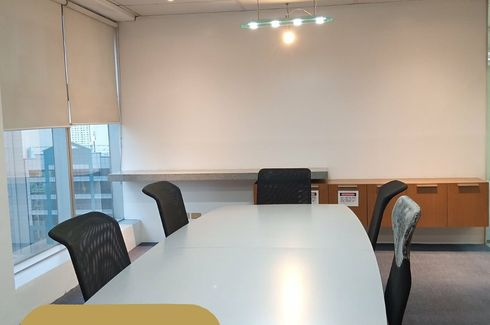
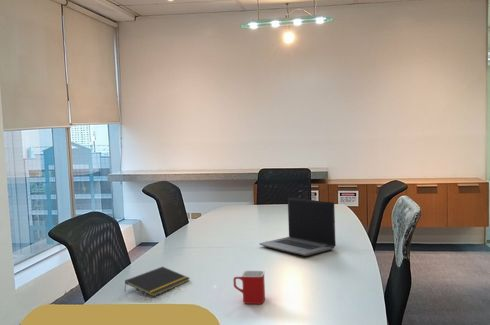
+ mug (248, 287)
+ laptop computer (295, 225)
+ notepad (158, 280)
